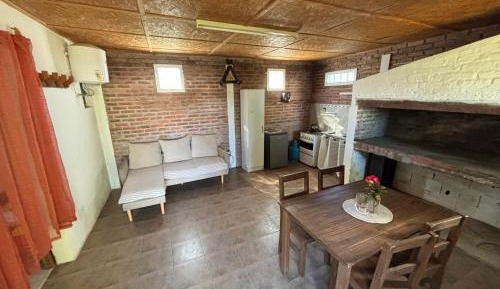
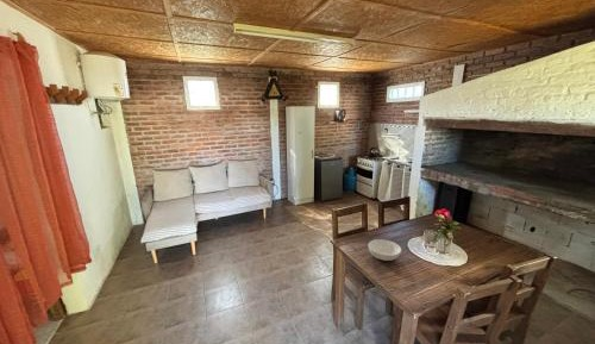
+ serving bowl (383, 251)
